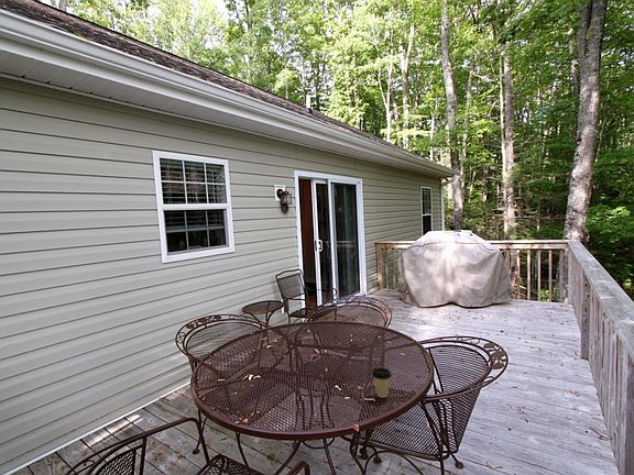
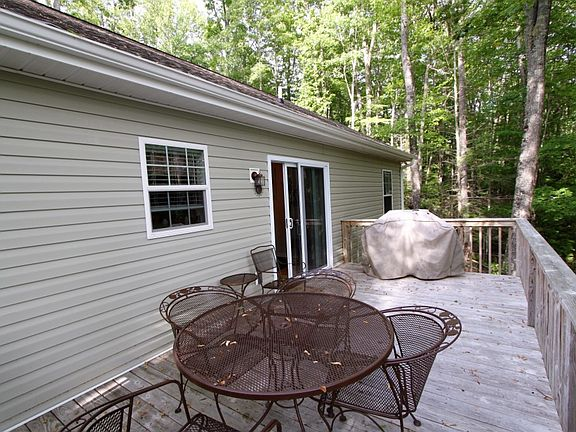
- coffee cup (382, 382)
